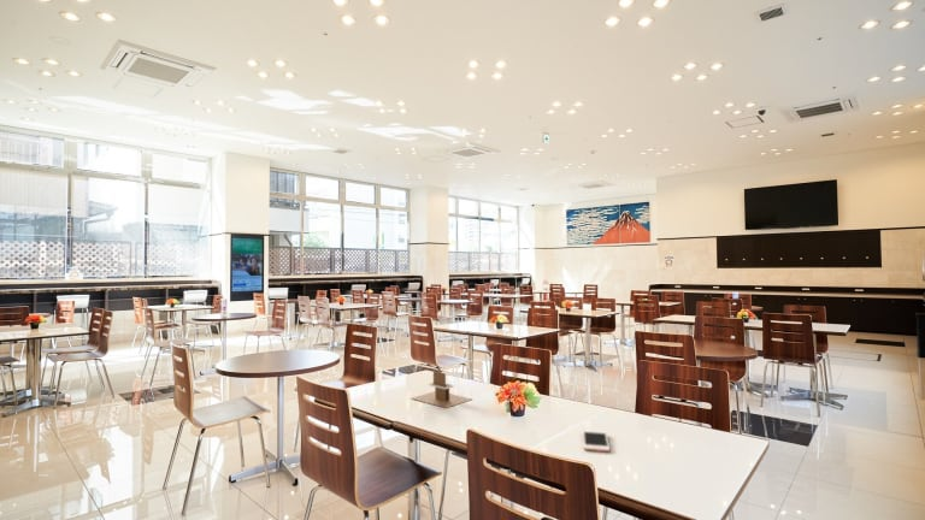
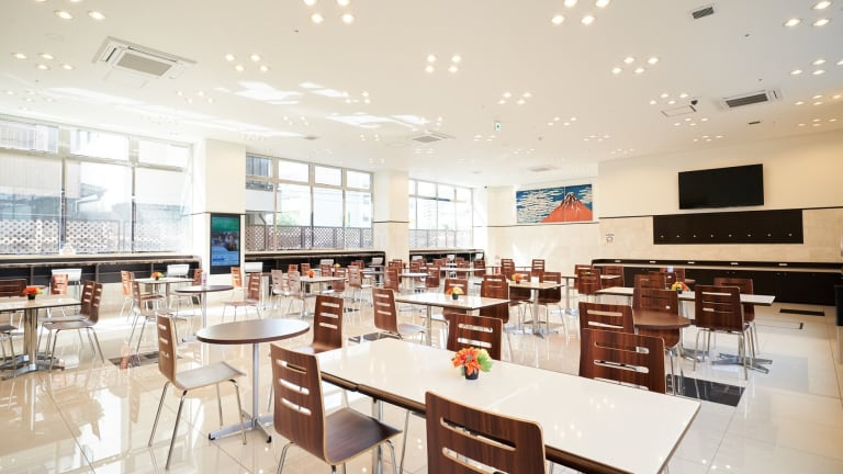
- napkin holder (441, 385)
- cell phone (595, 439)
